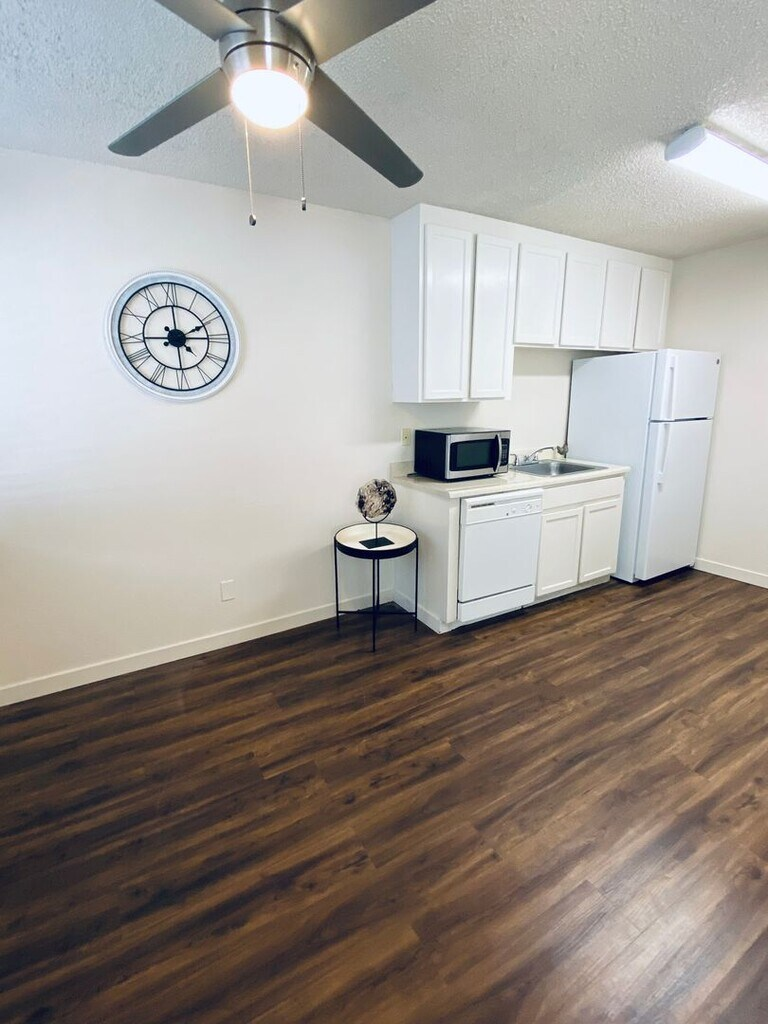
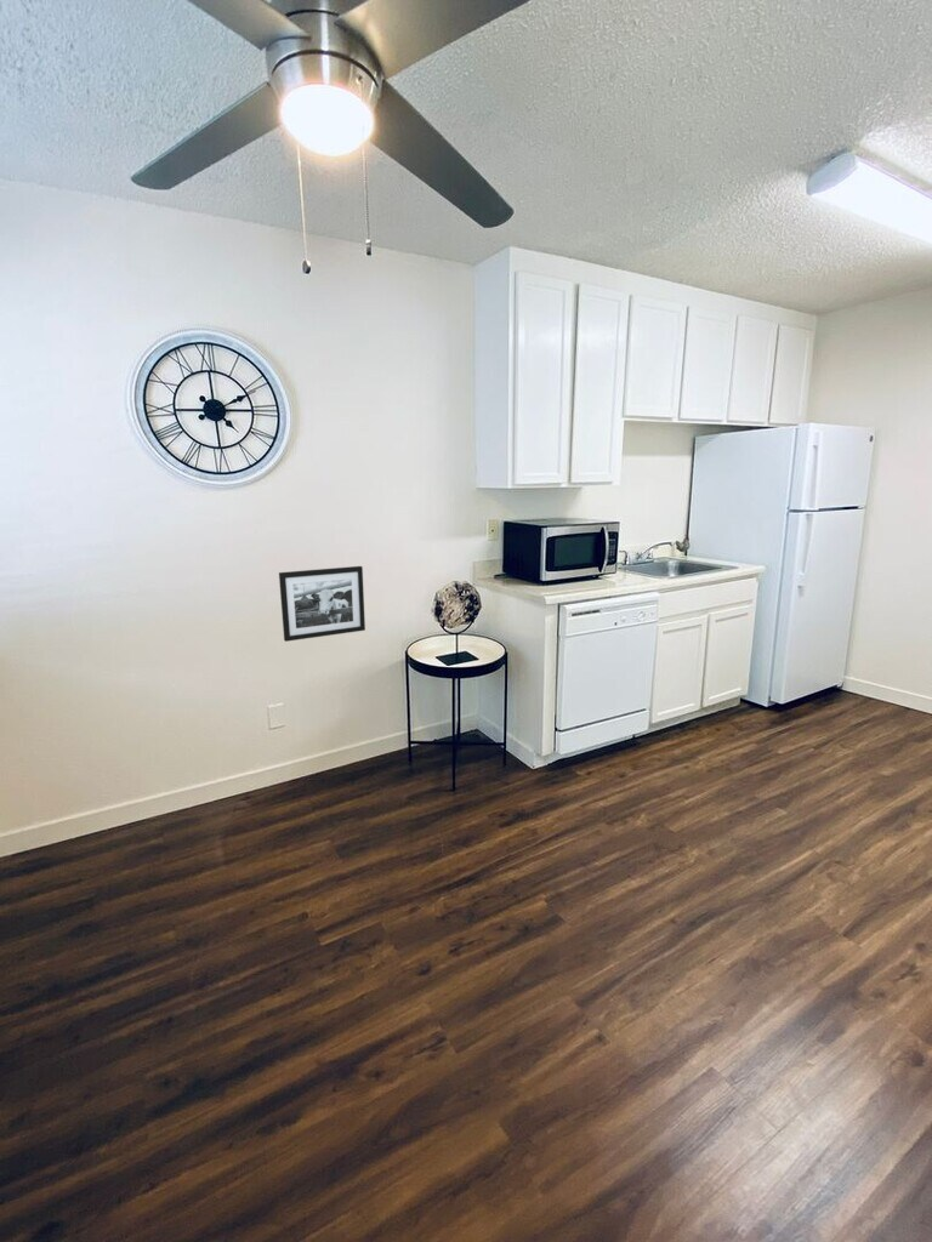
+ picture frame (323, 603)
